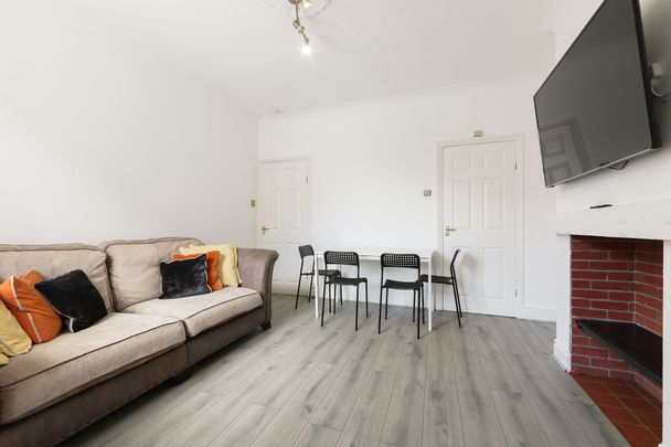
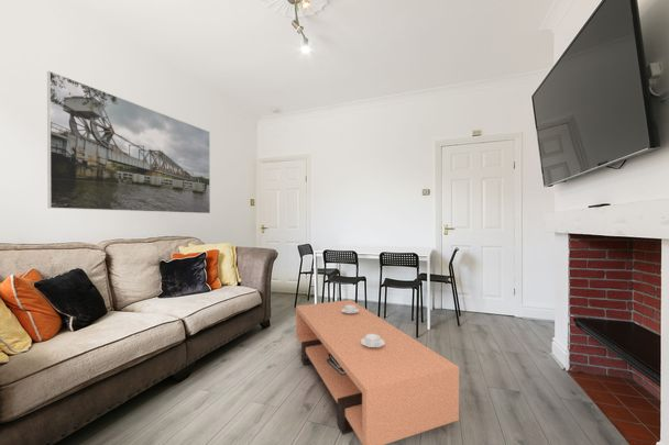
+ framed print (149, 159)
+ coffee table (355, 351)
